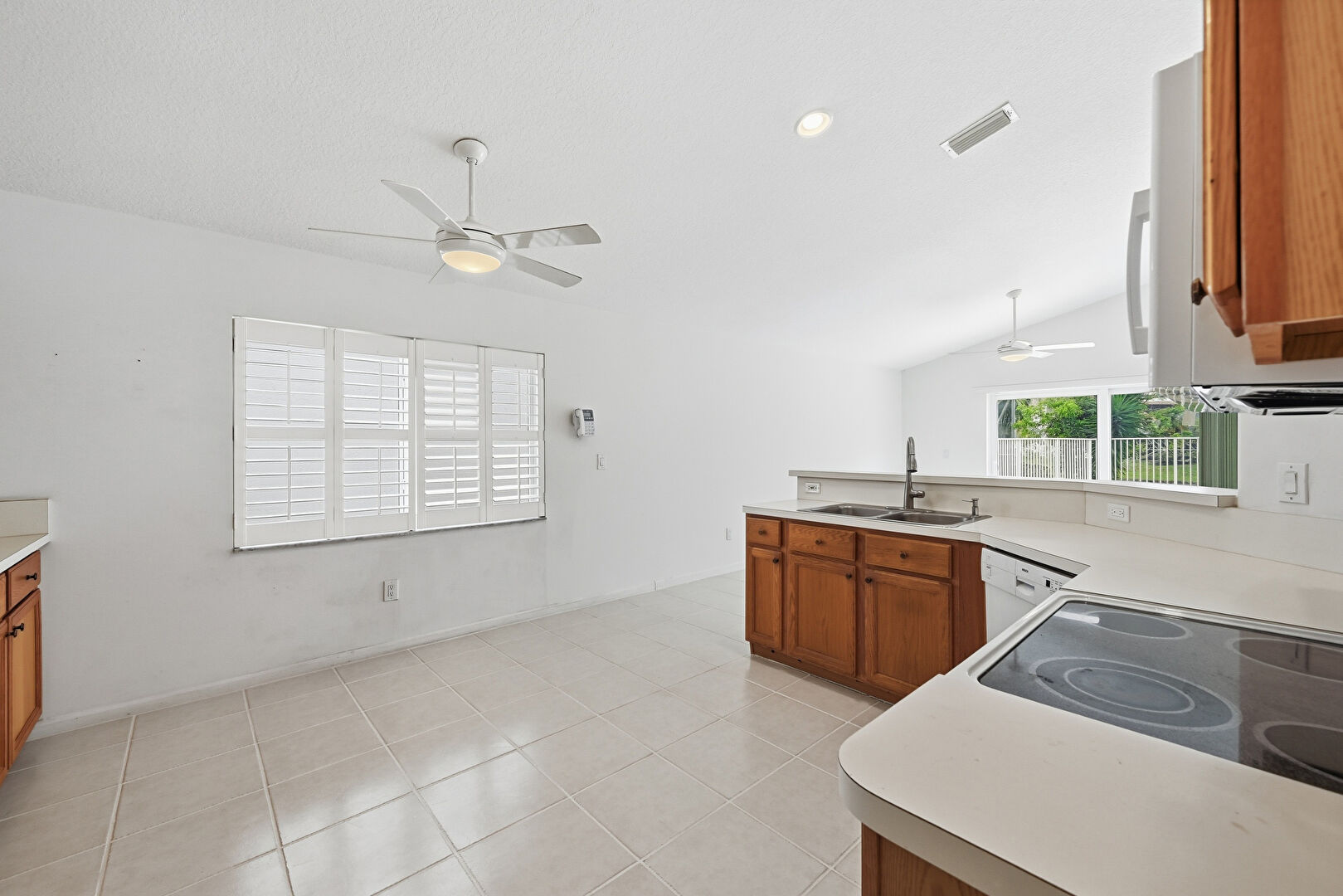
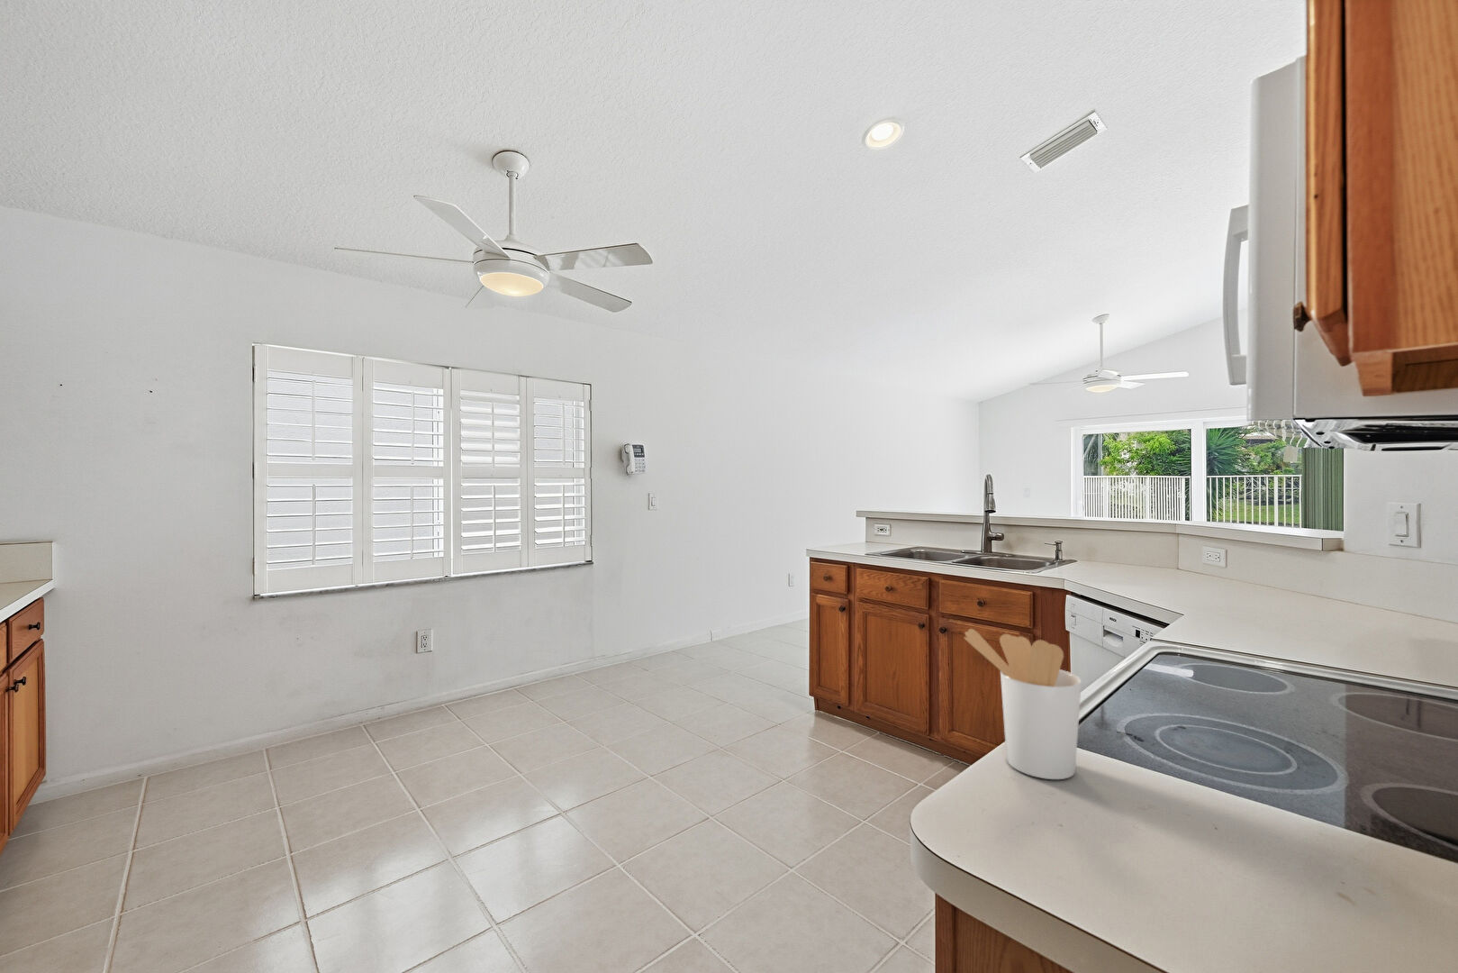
+ utensil holder (1018, 695)
